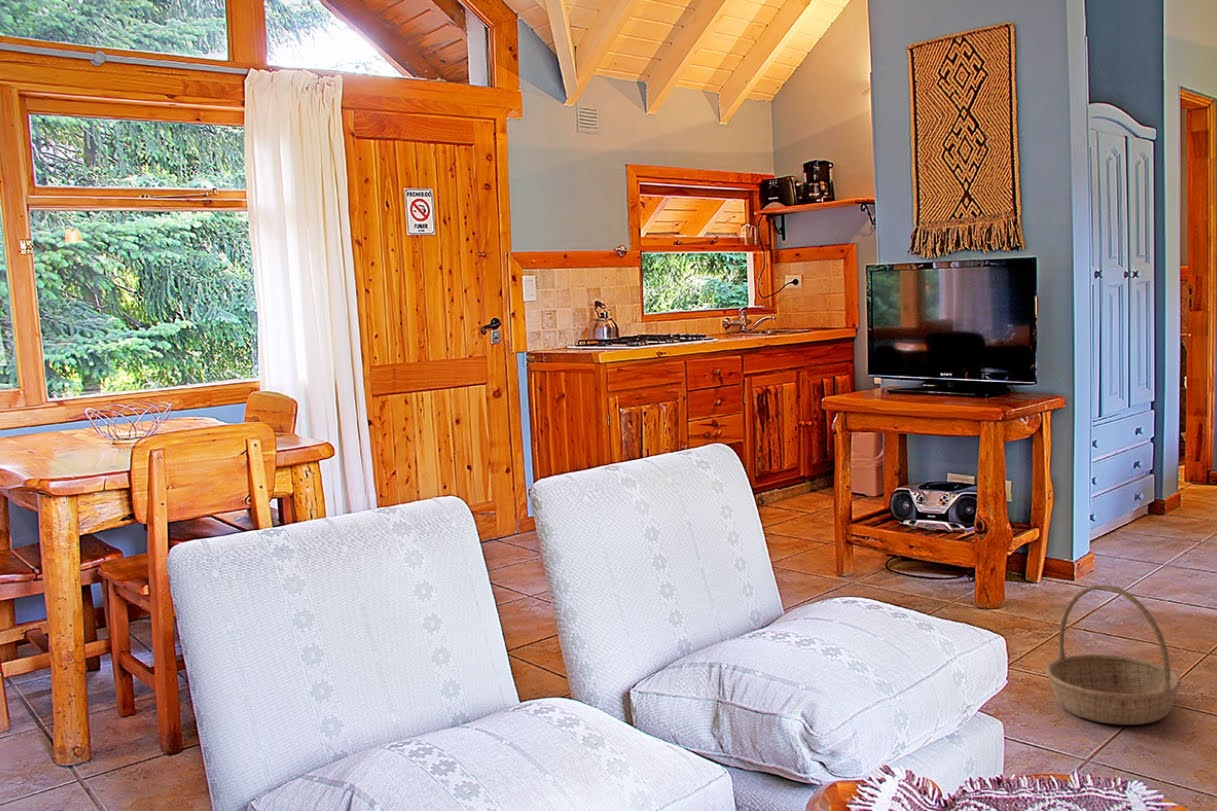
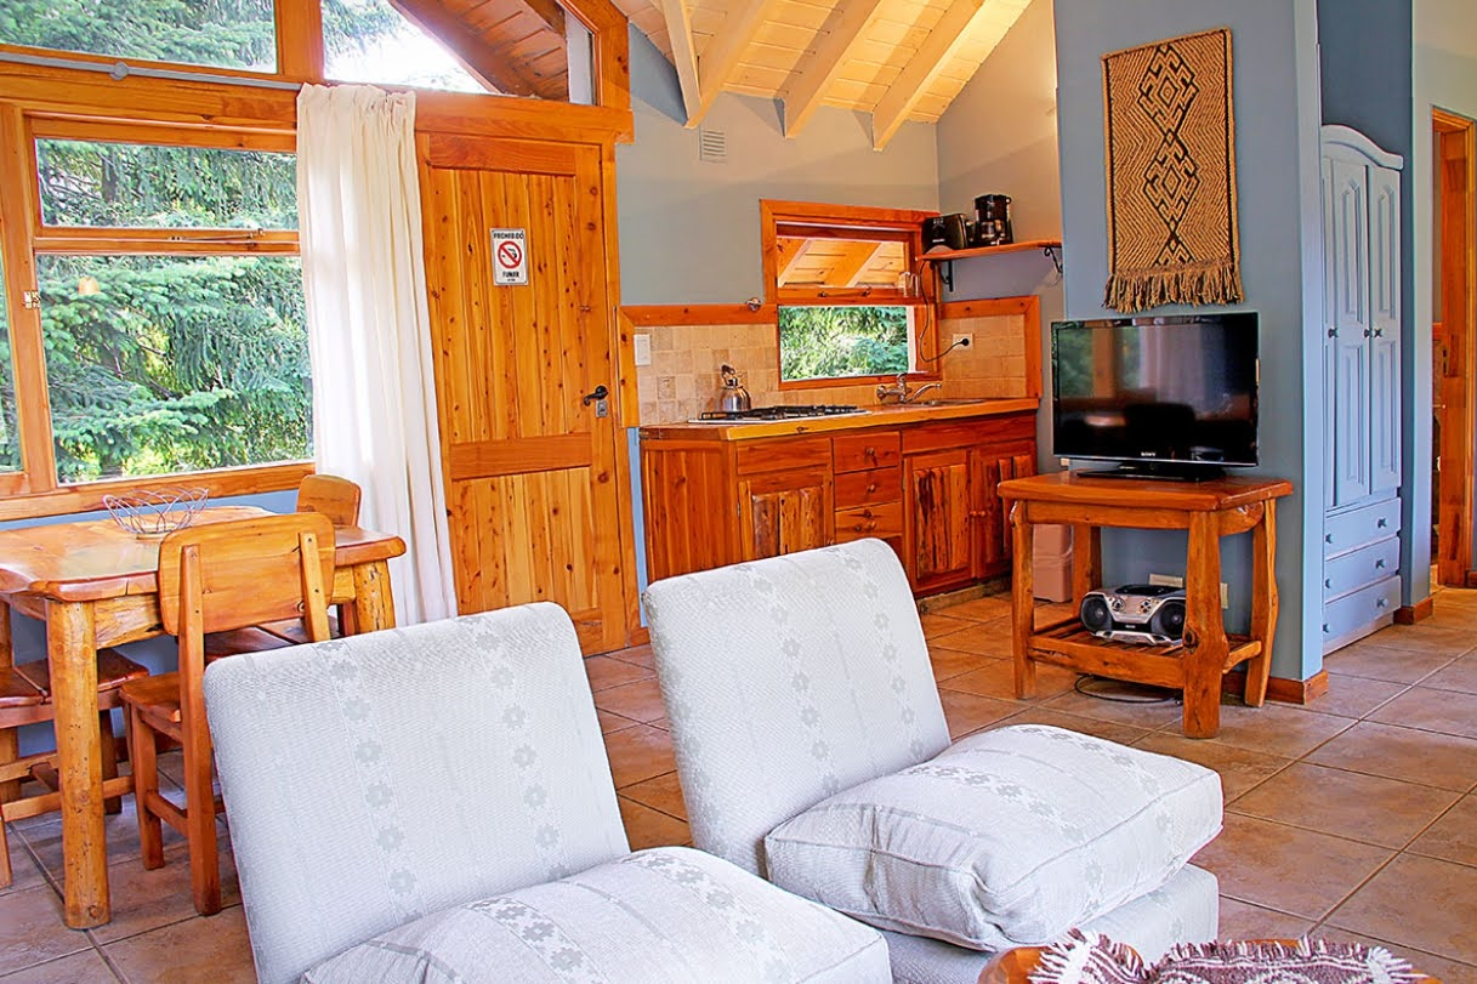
- basket (1107, 654)
